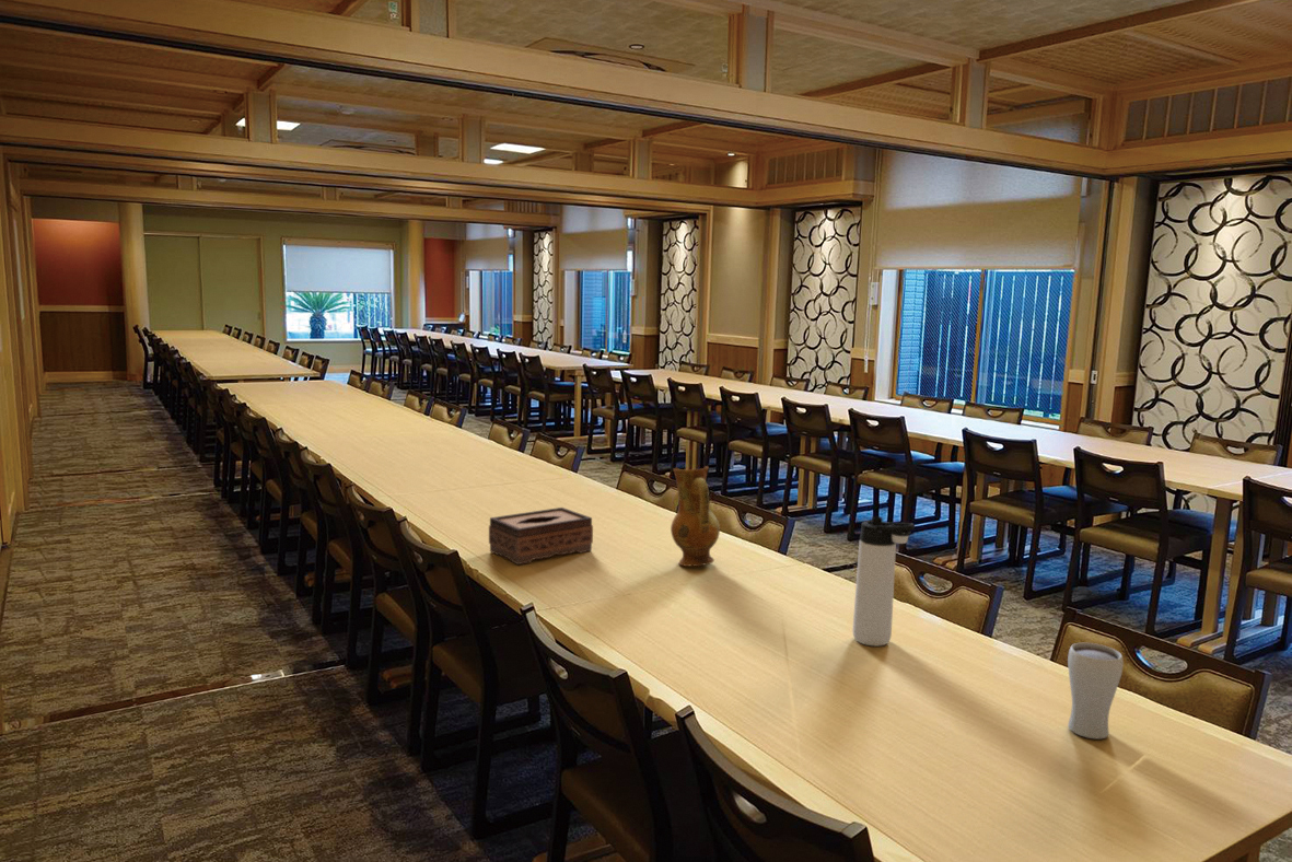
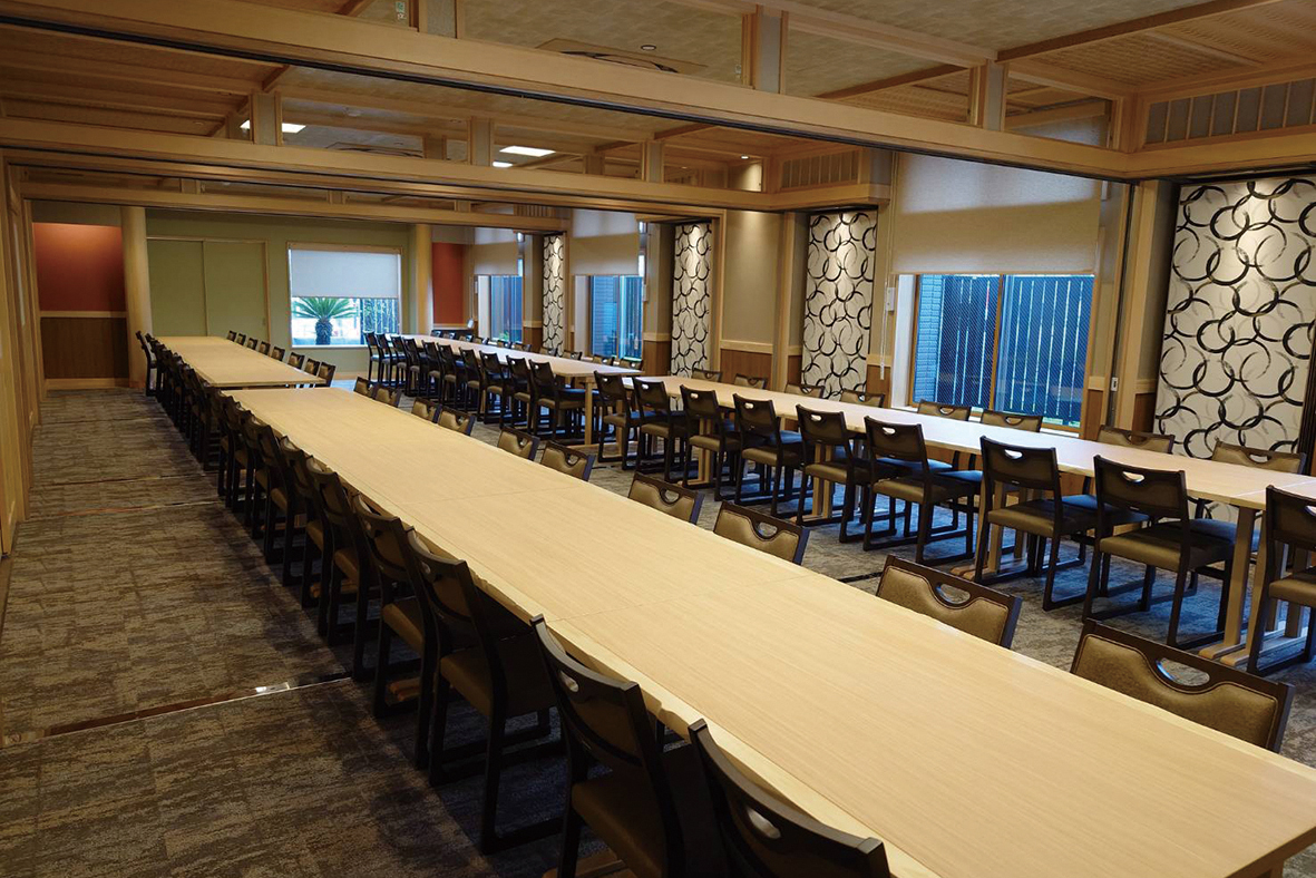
- drinking glass (1092, 691)
- thermos bottle (883, 581)
- ceramic jug (698, 515)
- tissue box (540, 534)
